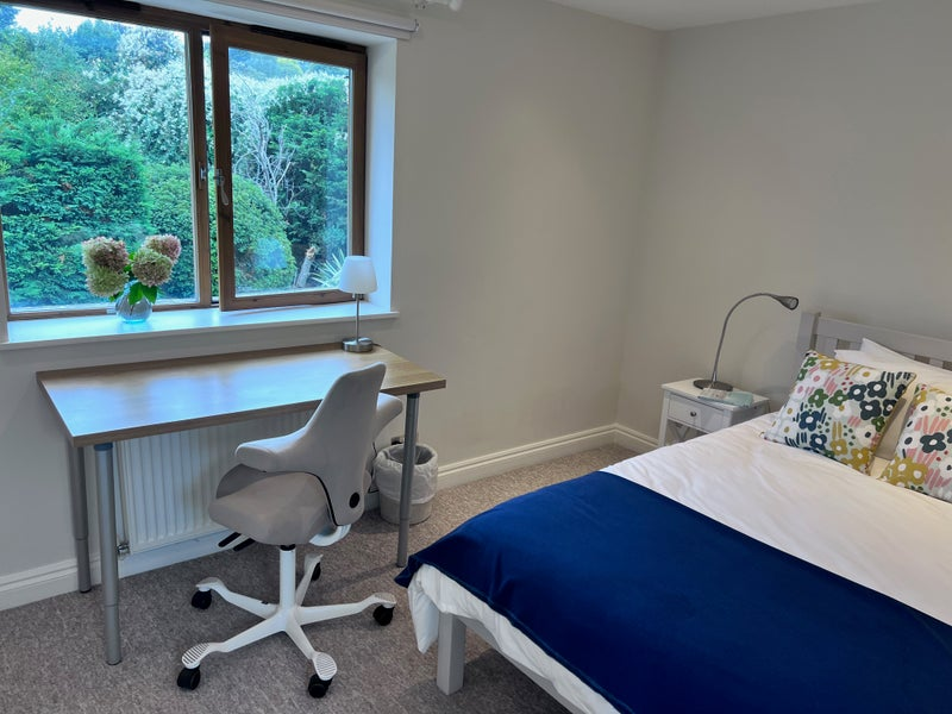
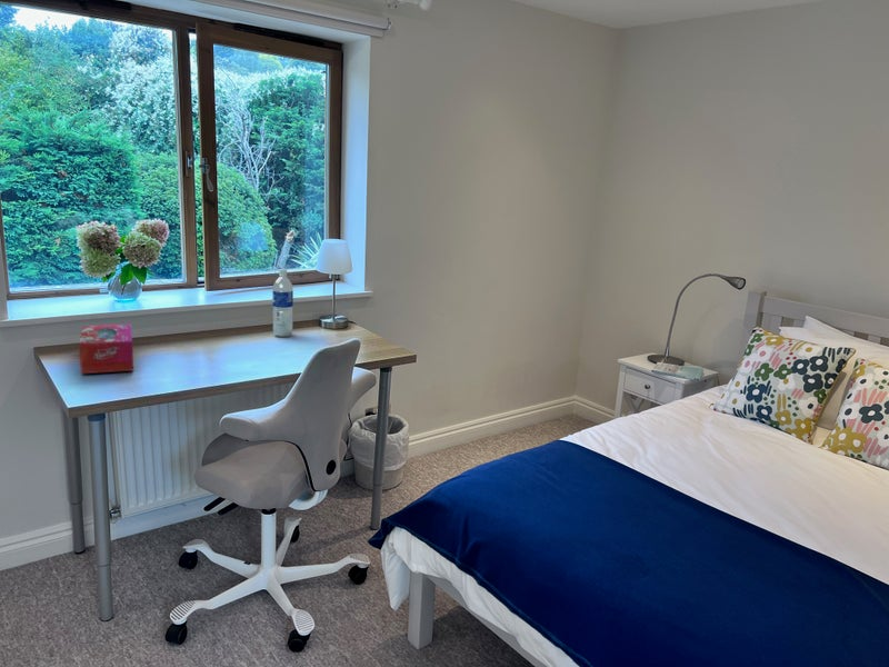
+ tissue box (107, 347)
+ water bottle (282, 302)
